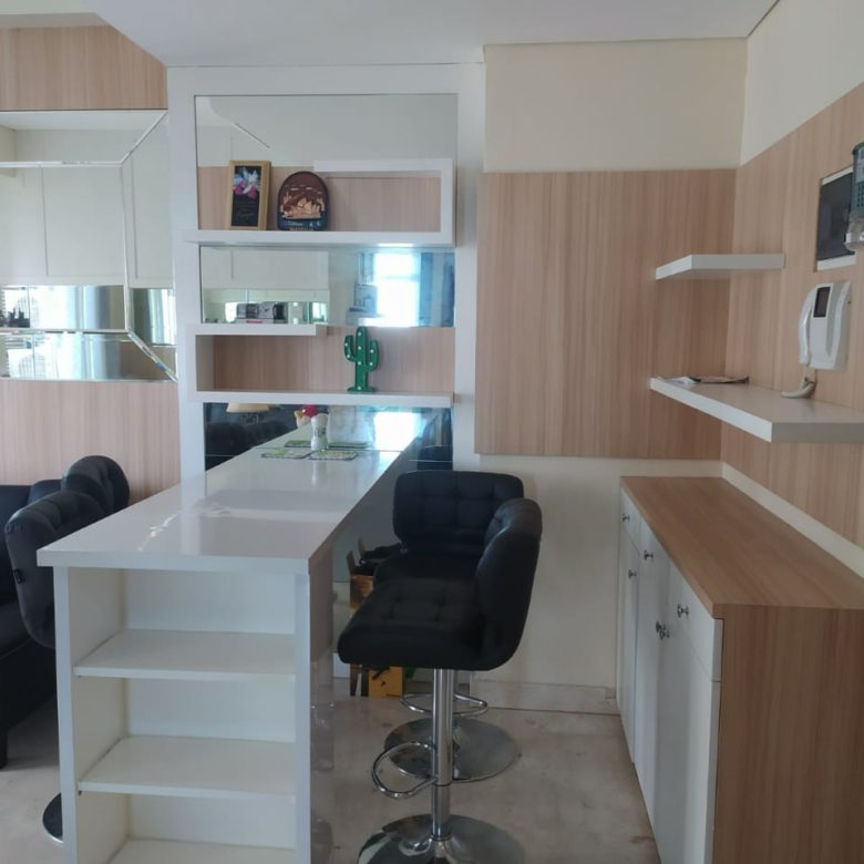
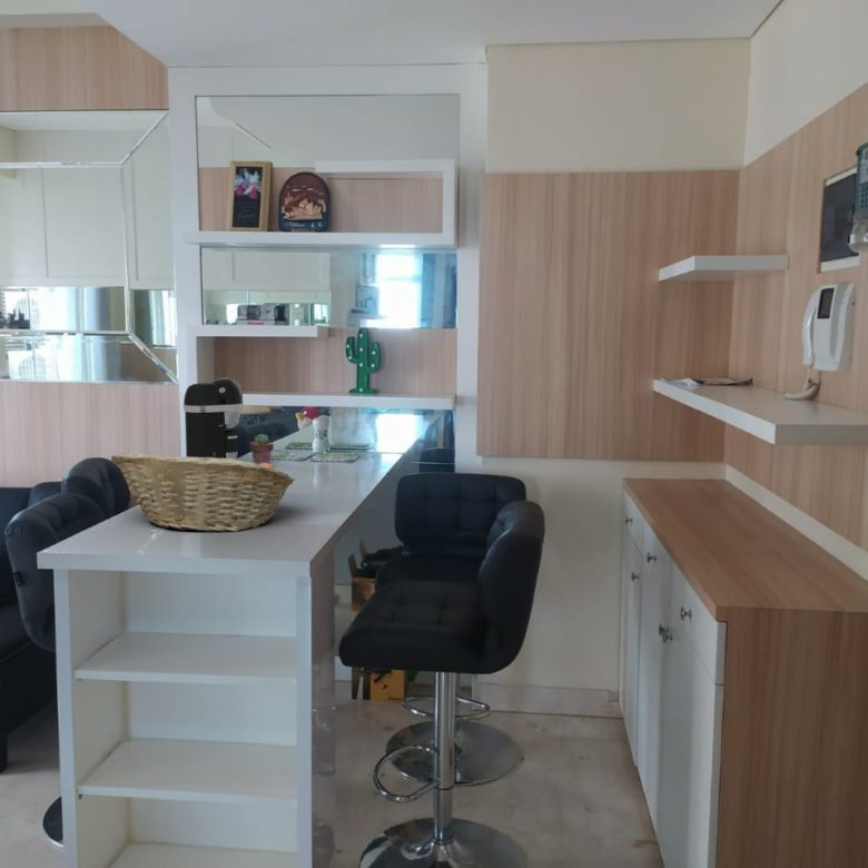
+ potted succulent (262, 448)
+ coffee maker (214, 426)
+ fruit basket (204, 483)
